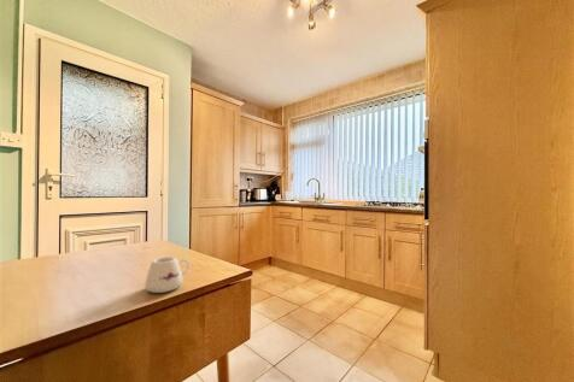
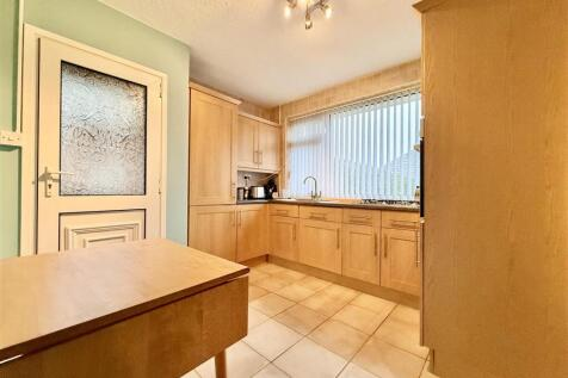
- mug (169, 271)
